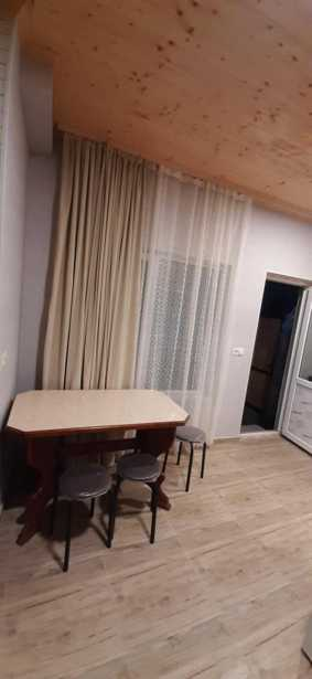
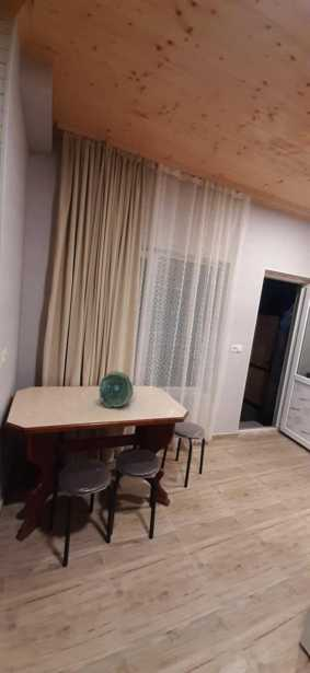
+ decorative bowl (117, 387)
